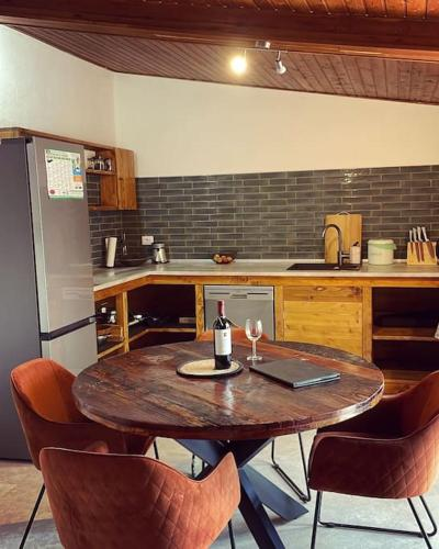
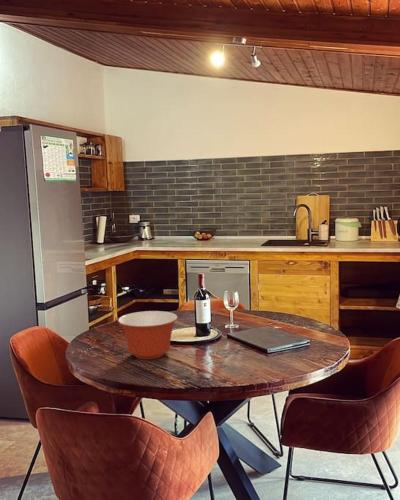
+ mixing bowl (148, 336)
